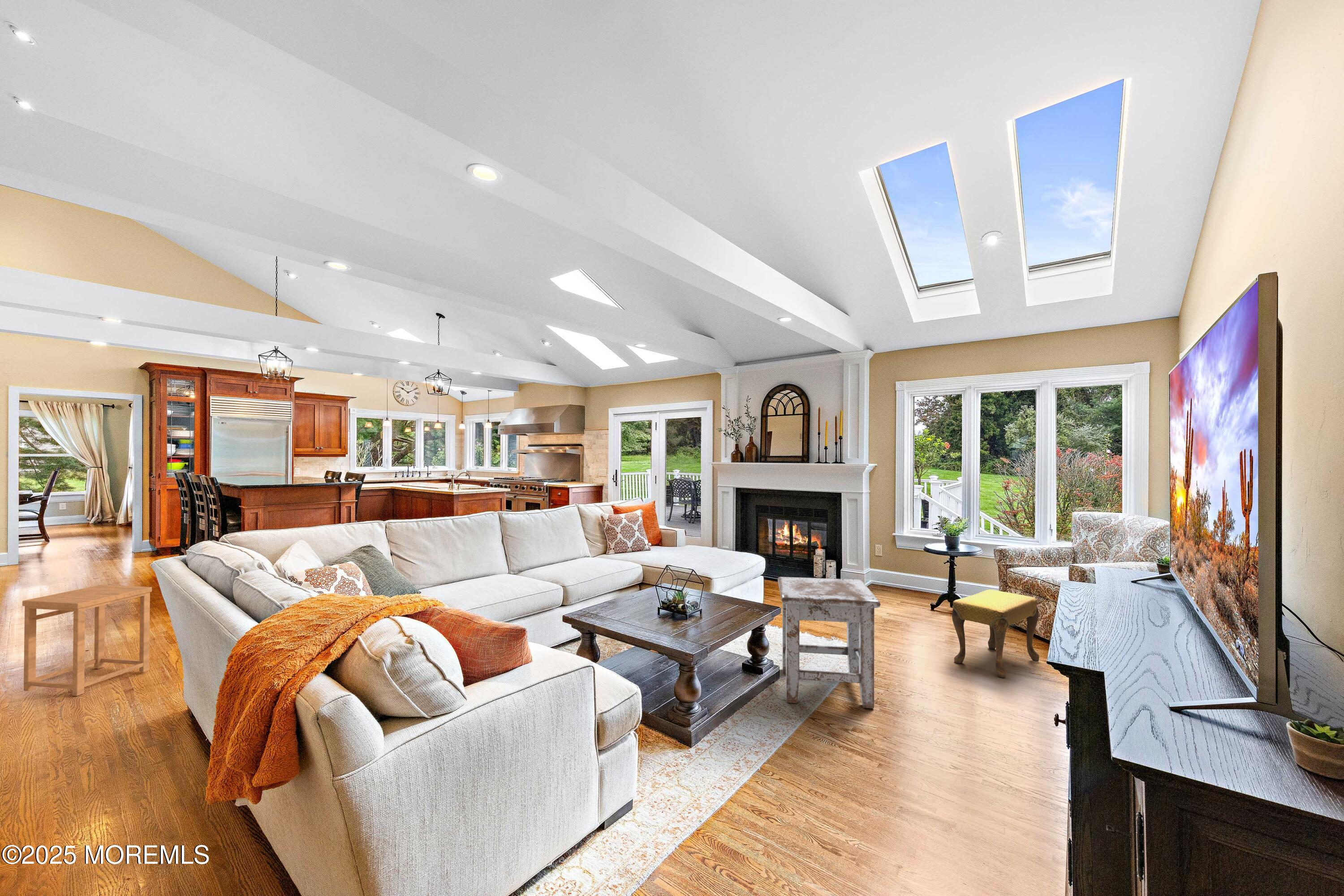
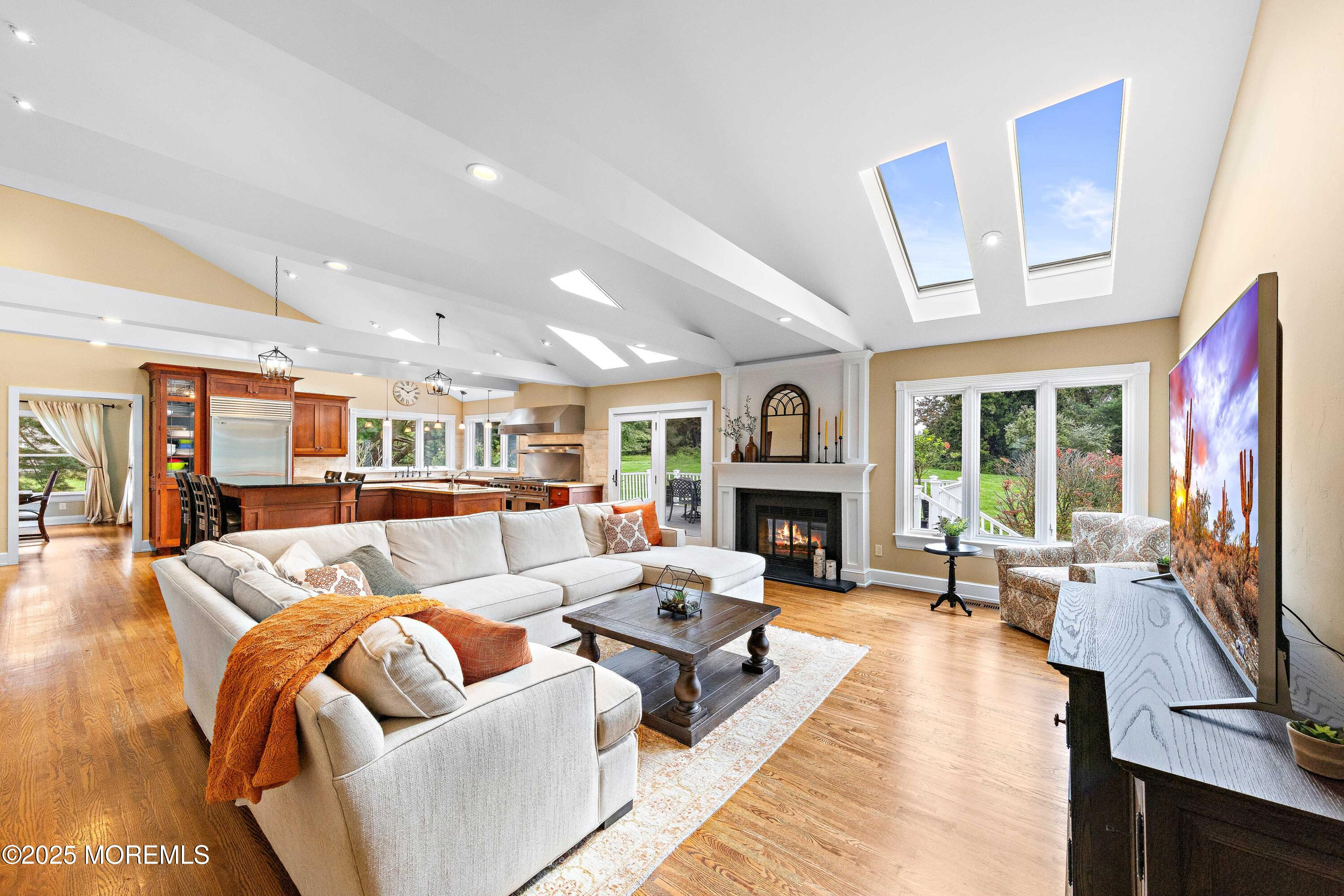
- footstool (995, 629)
- stool (824, 646)
- side table (95, 637)
